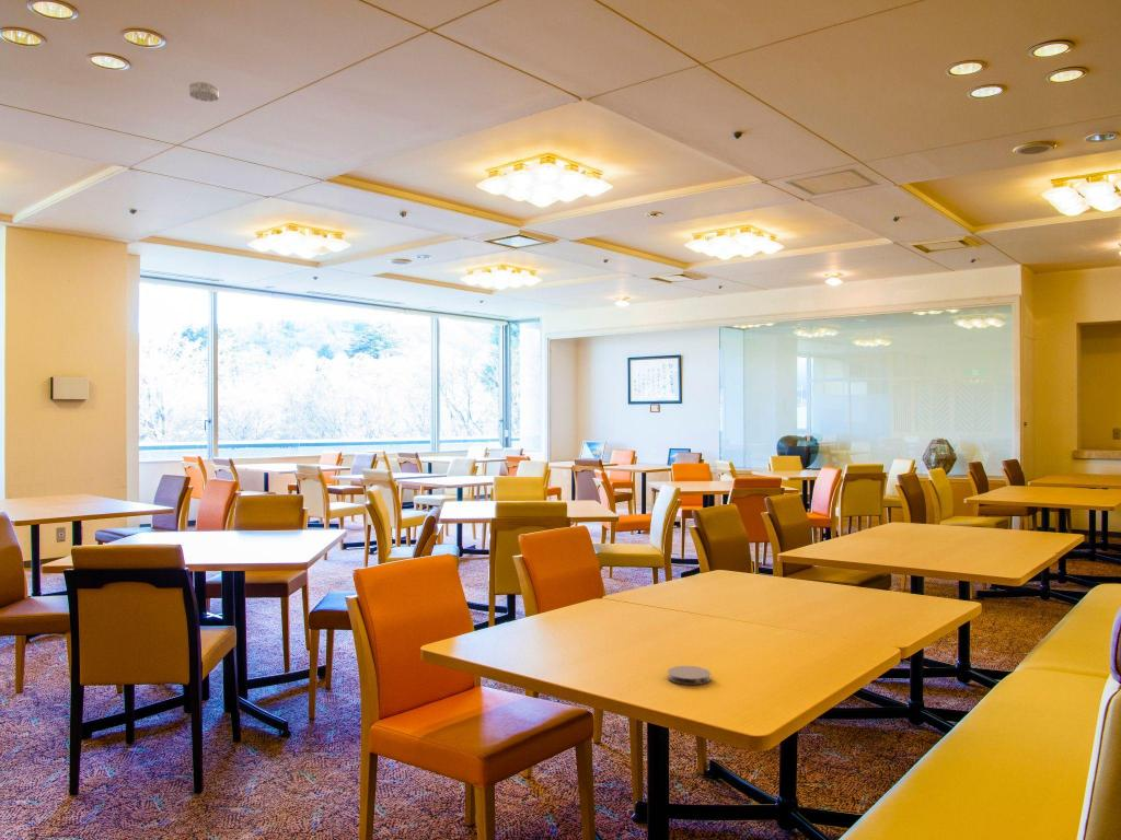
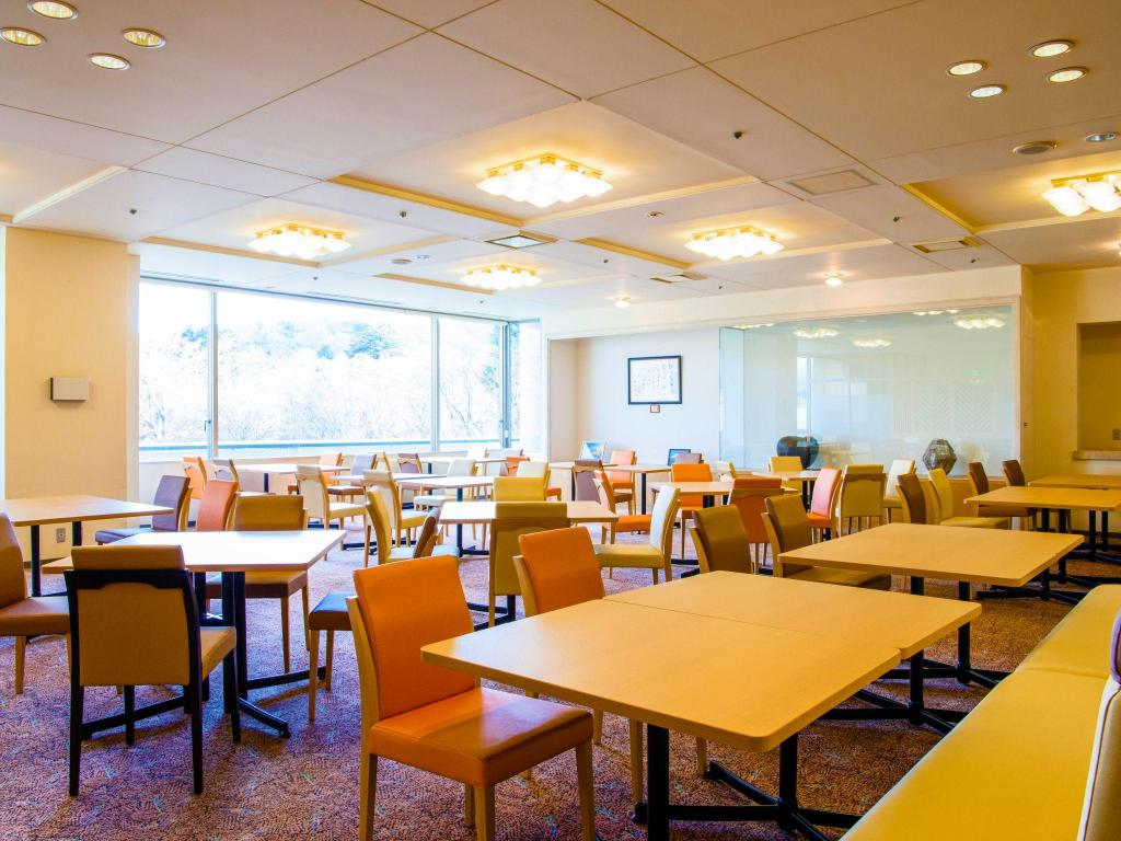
- smoke detector (204, 91)
- coaster (689, 675)
